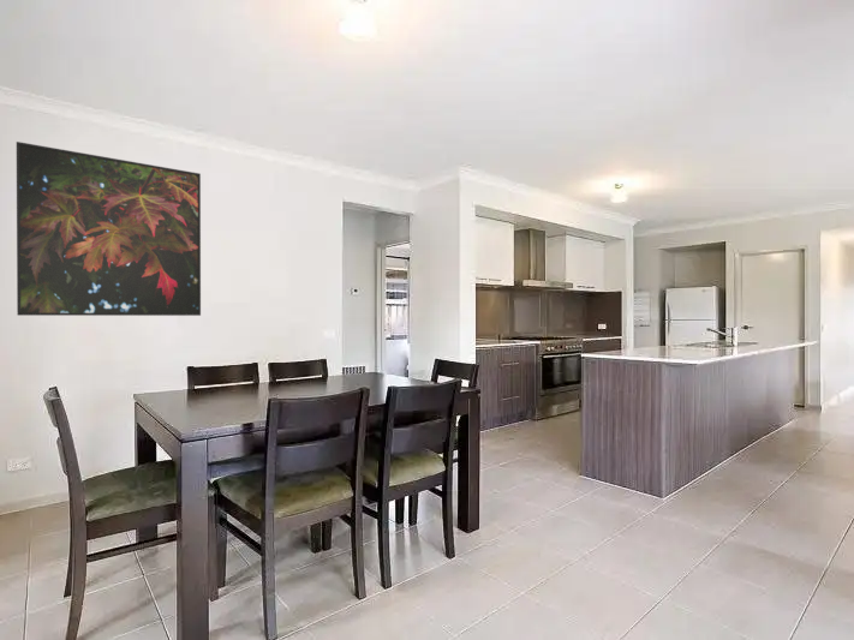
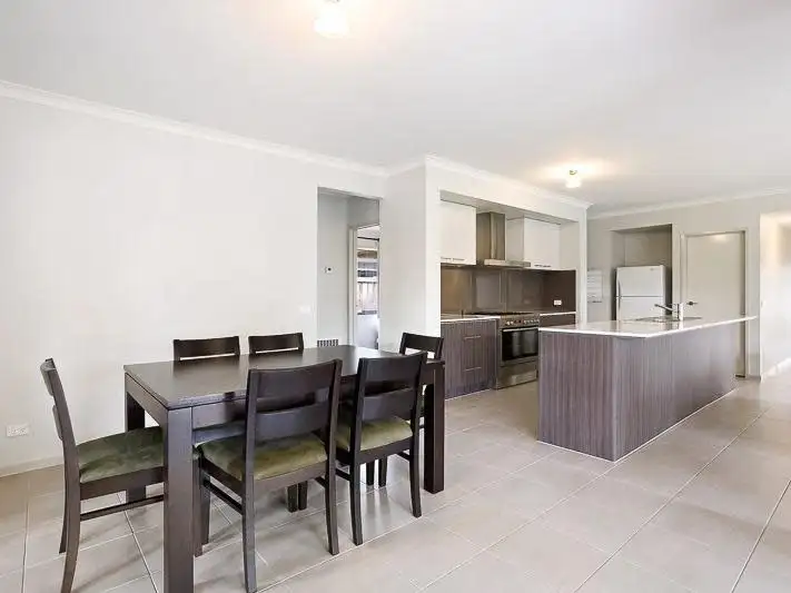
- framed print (118, 237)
